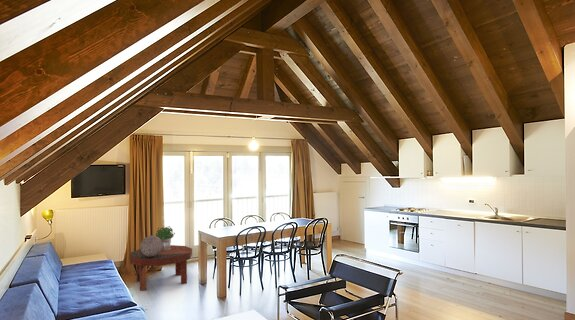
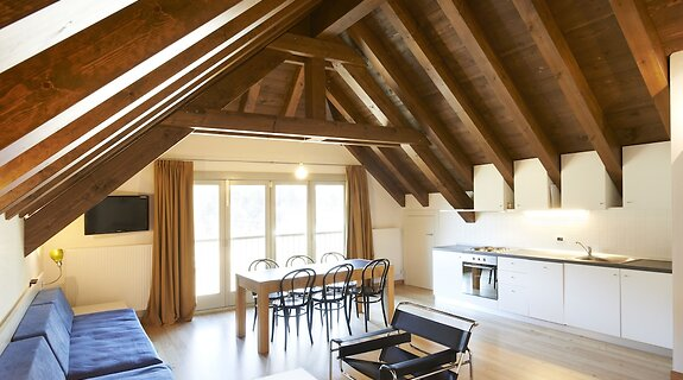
- decorative sphere (151, 246)
- coffee table (161, 265)
- potted plant (165, 237)
